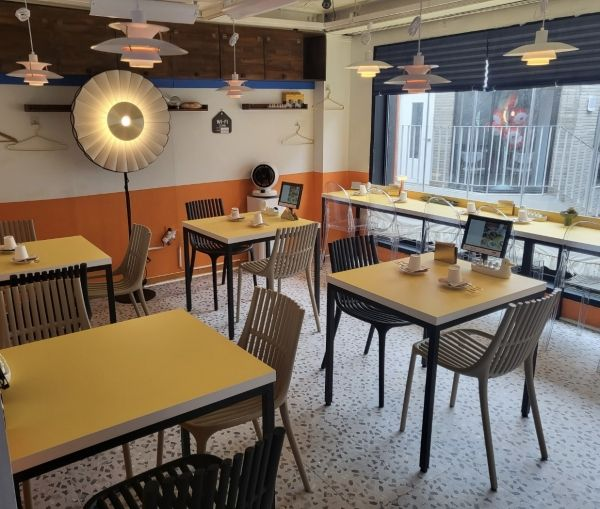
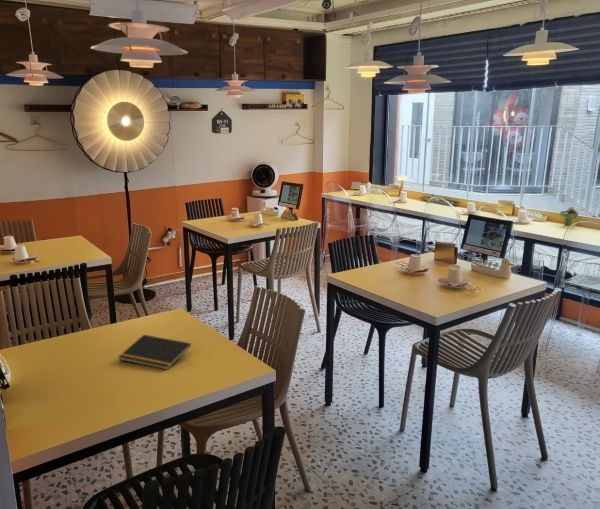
+ notepad (155, 351)
